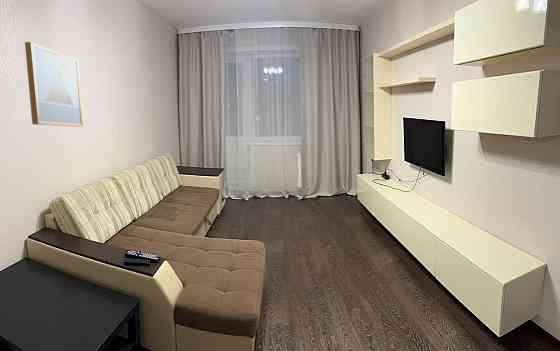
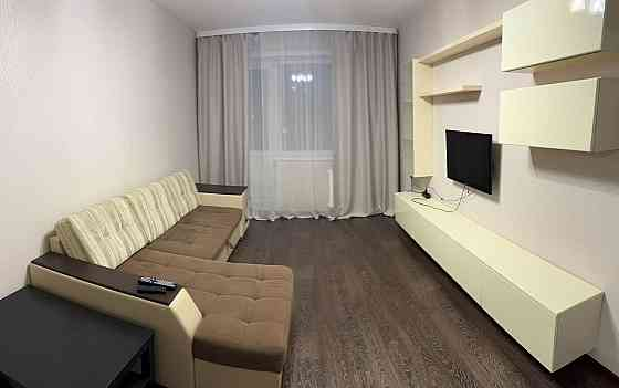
- wall art (57, 89)
